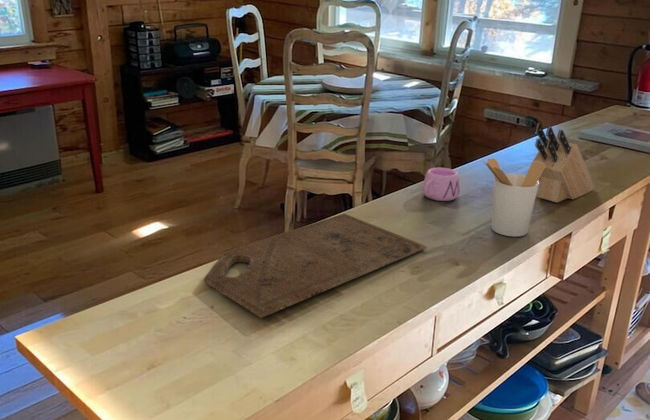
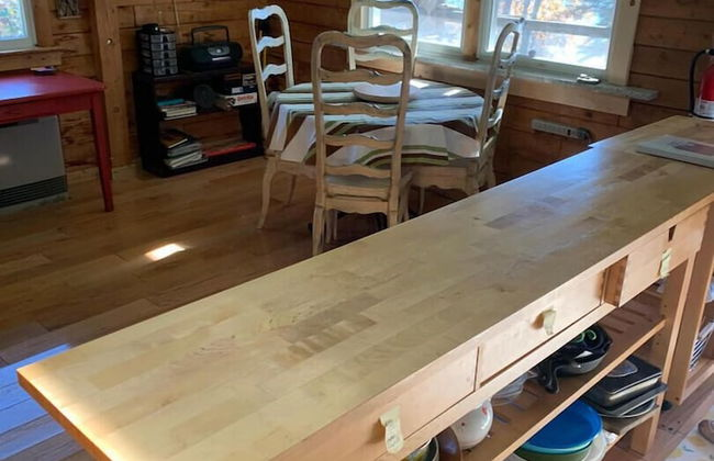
- utensil holder (506, 194)
- knife block (563, 158)
- cutting board (310, 256)
- mug (438, 185)
